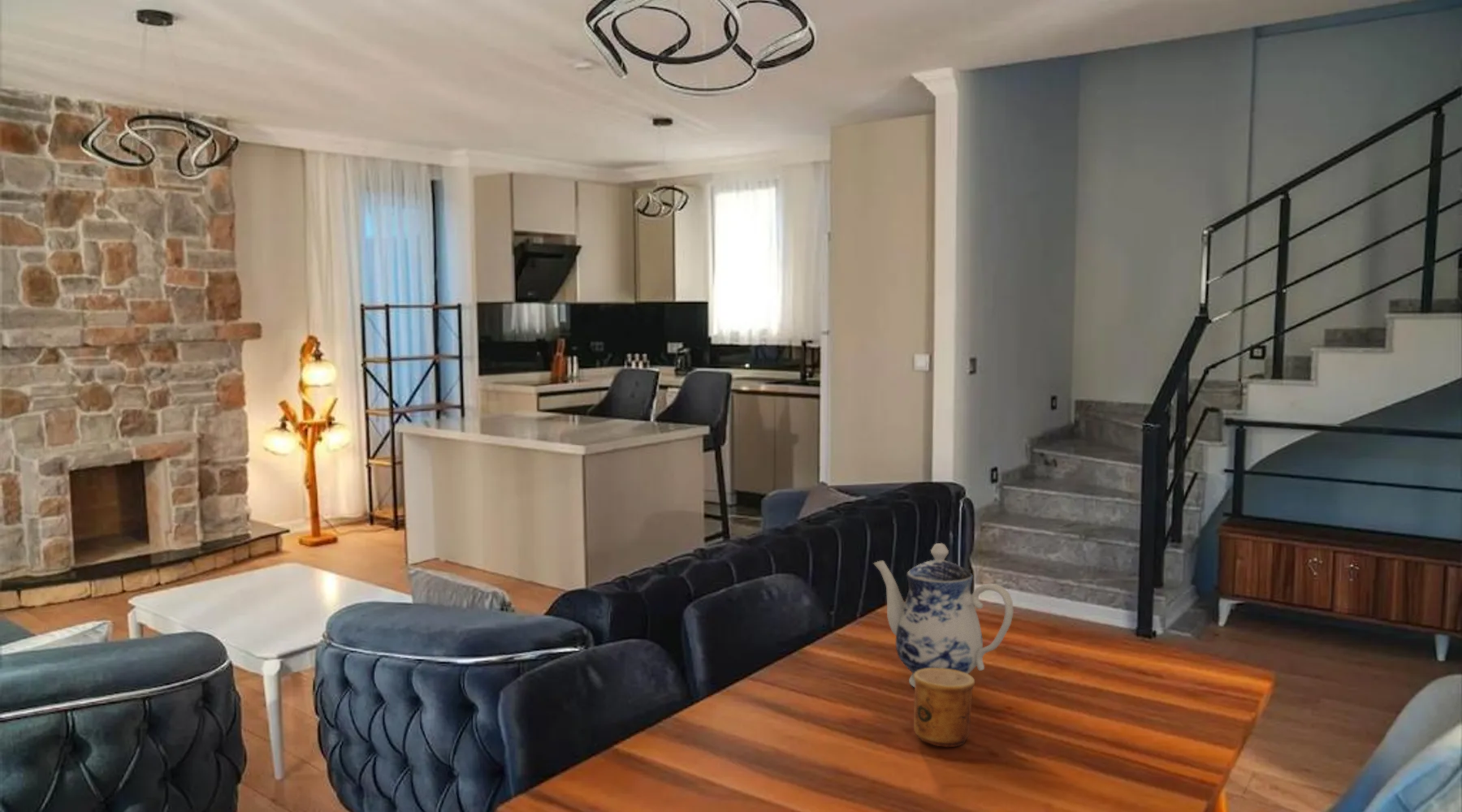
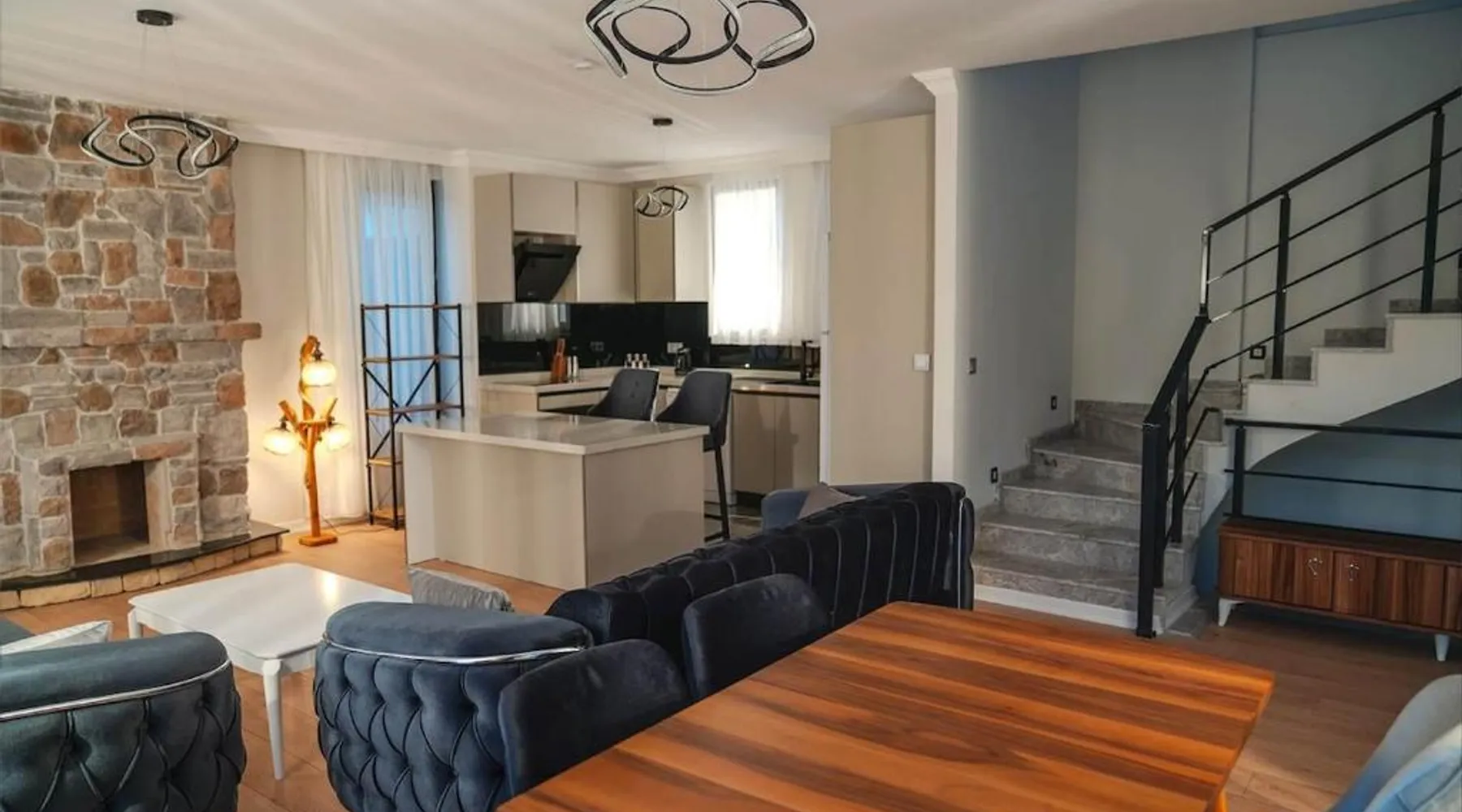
- cup (943, 706)
- teapot (939, 614)
